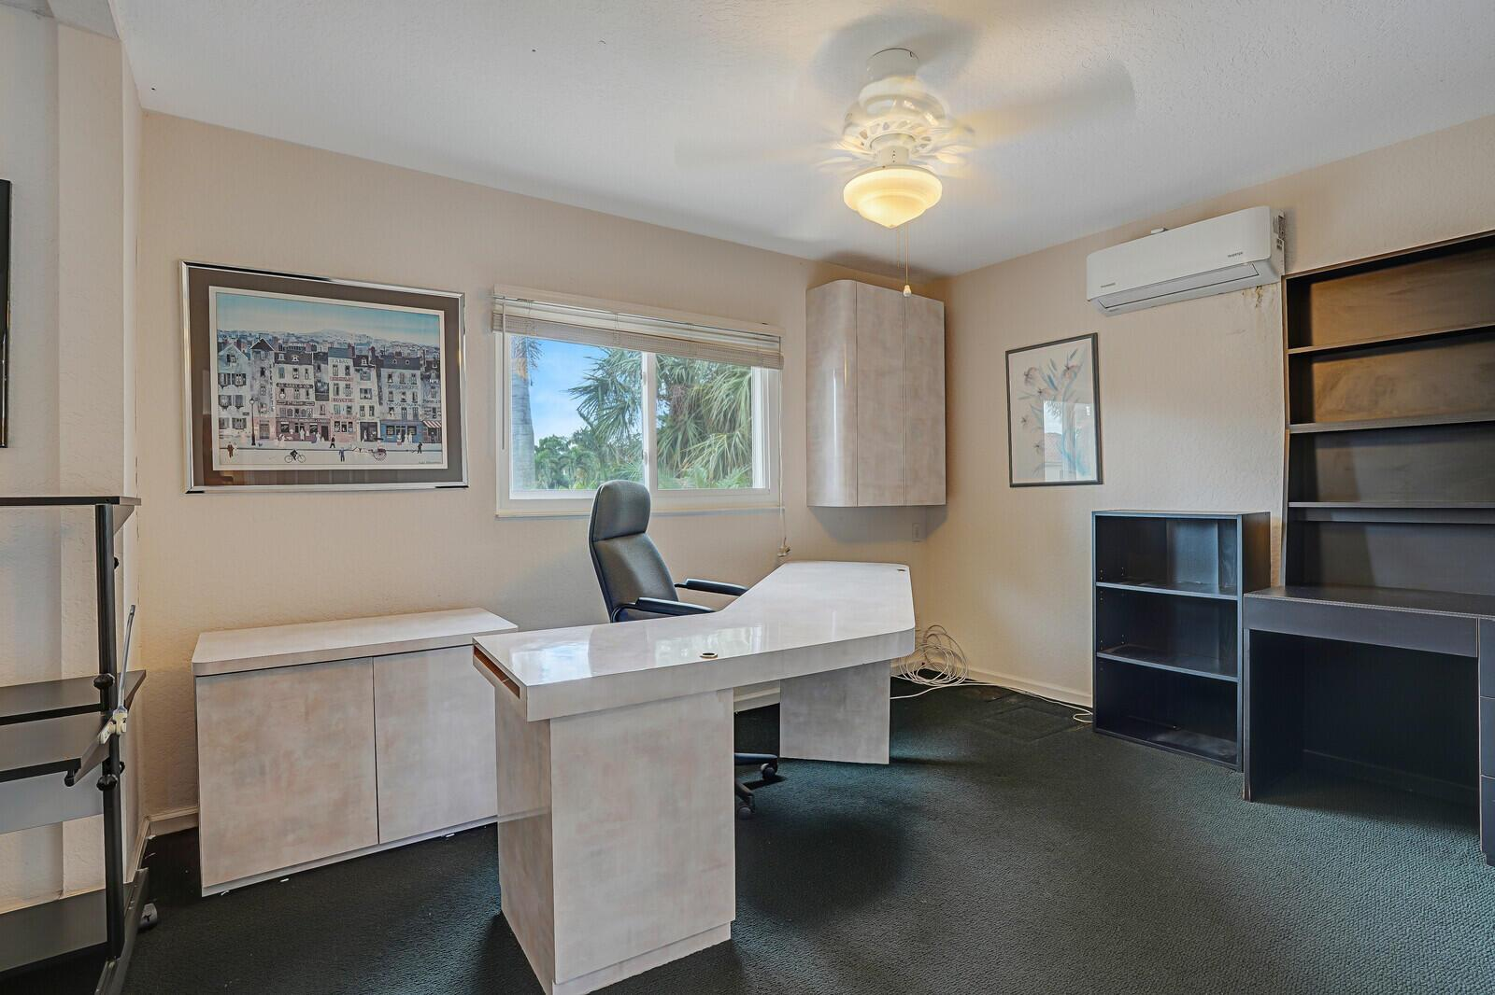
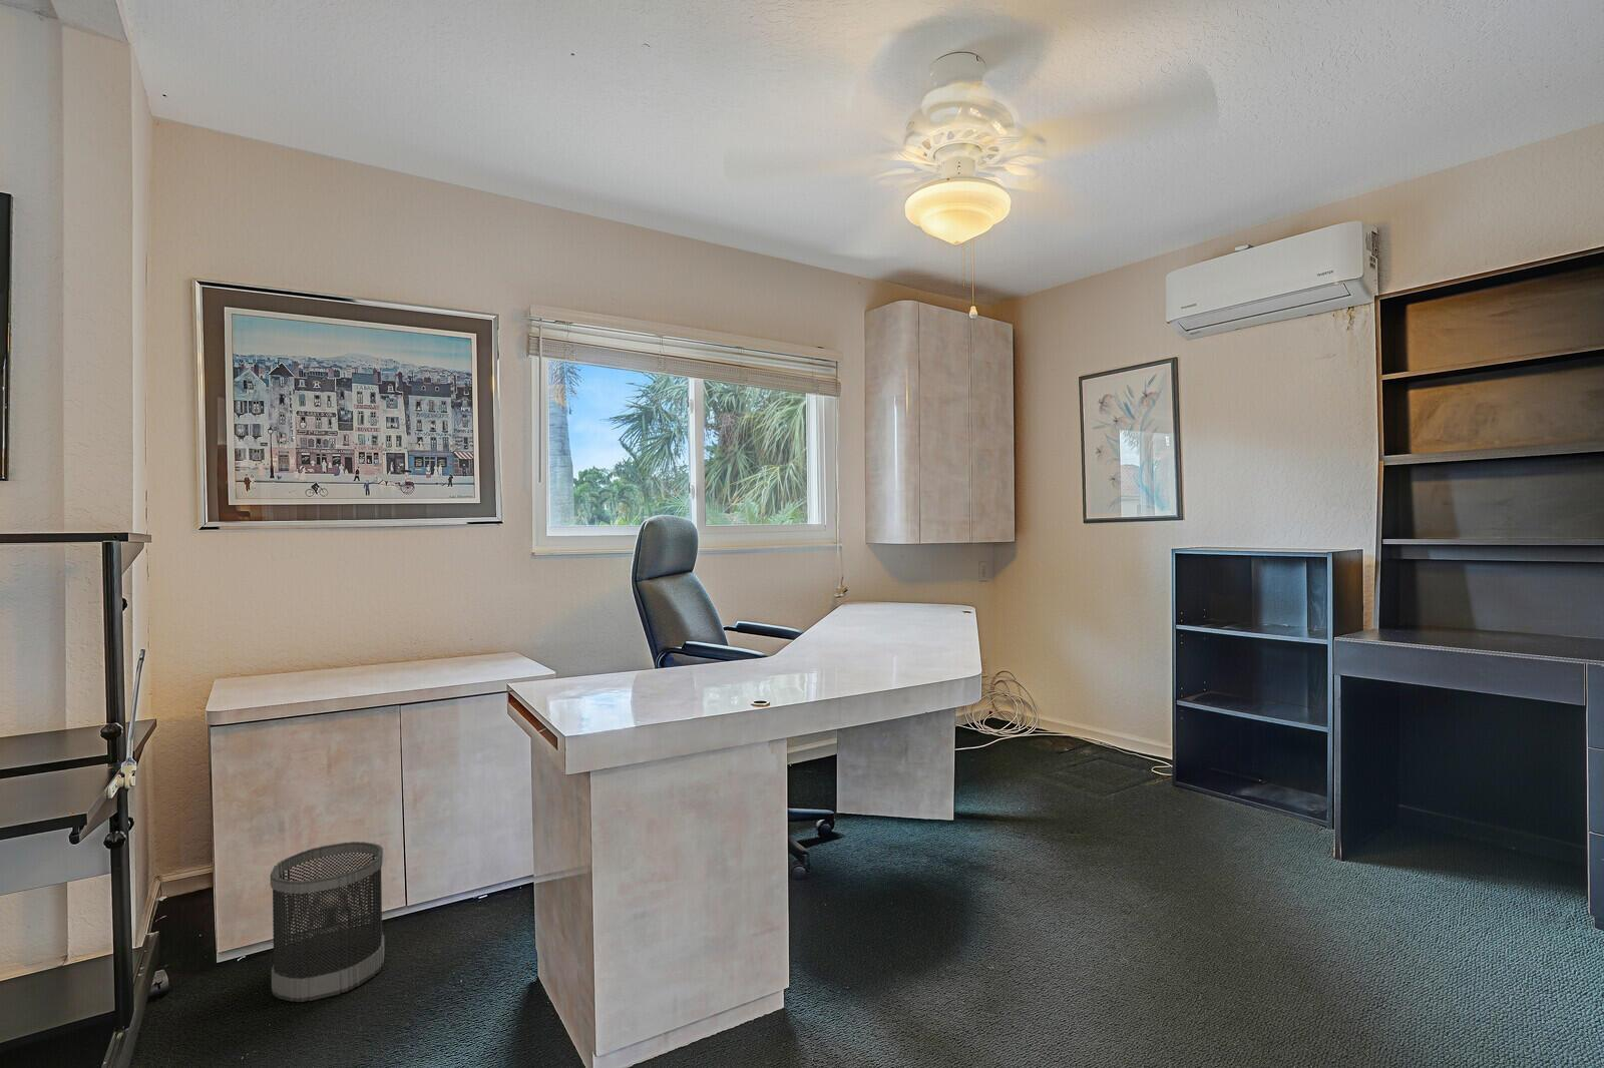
+ wastebasket (329, 917)
